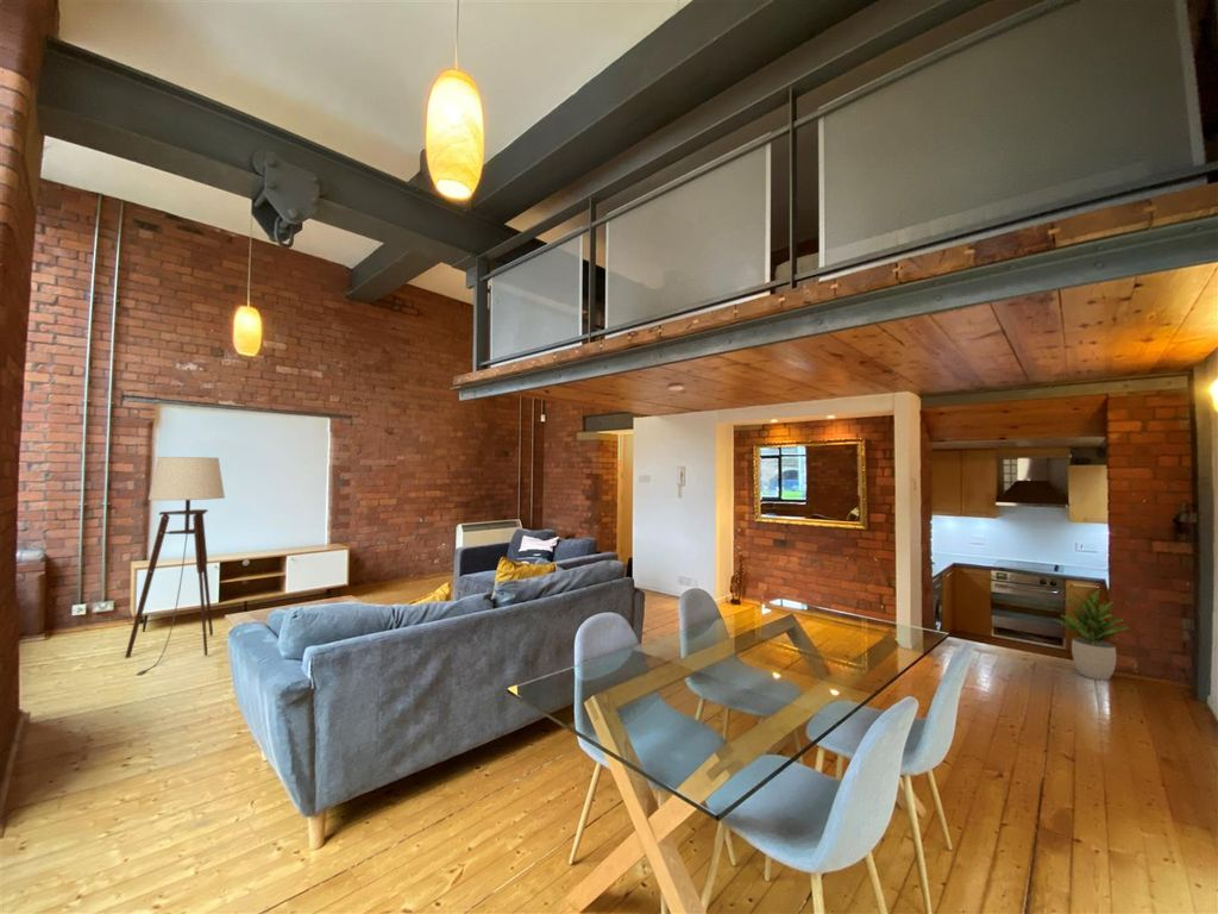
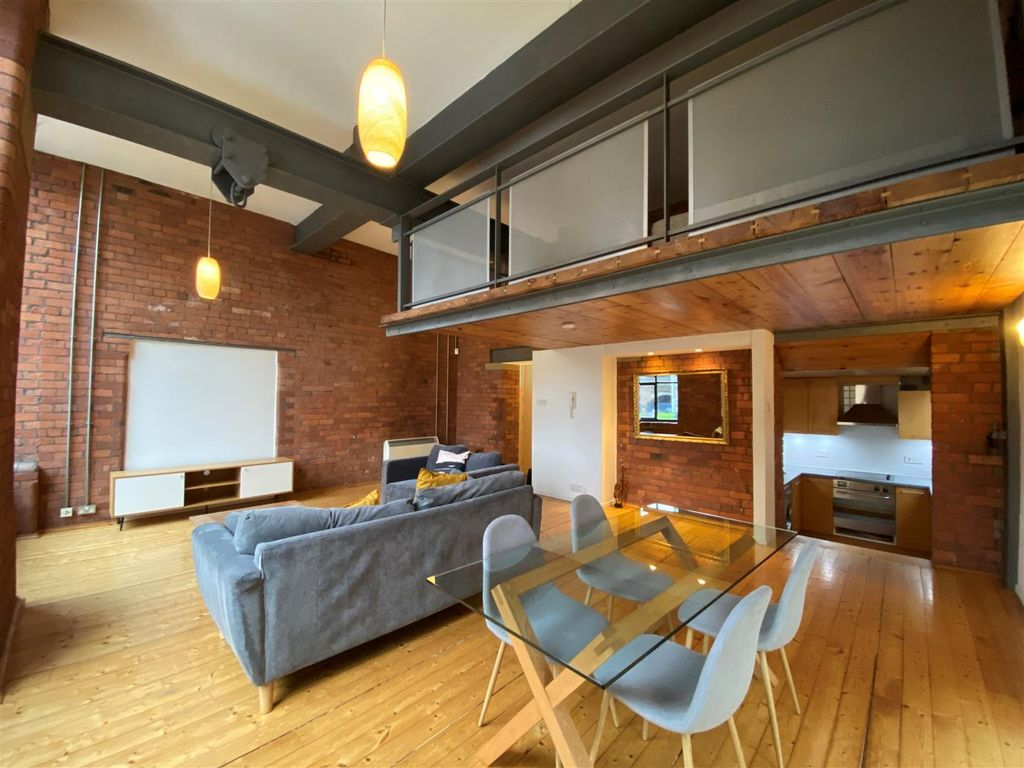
- floor lamp (183, 555)
- potted plant (1091, 631)
